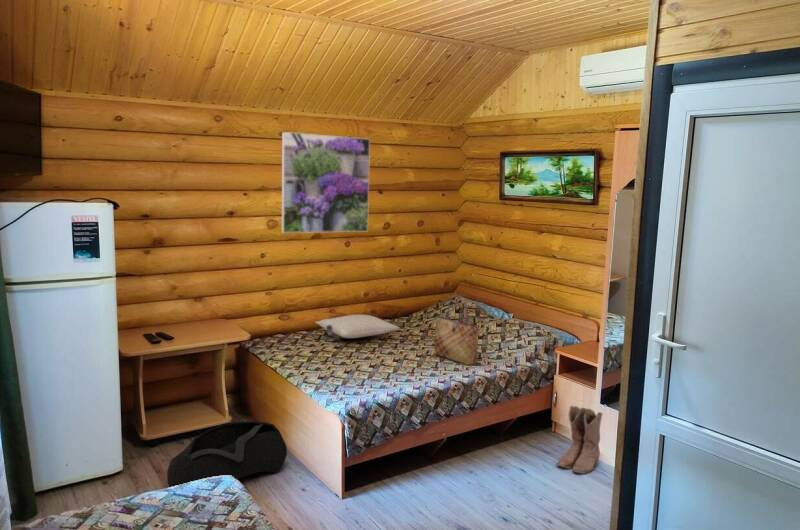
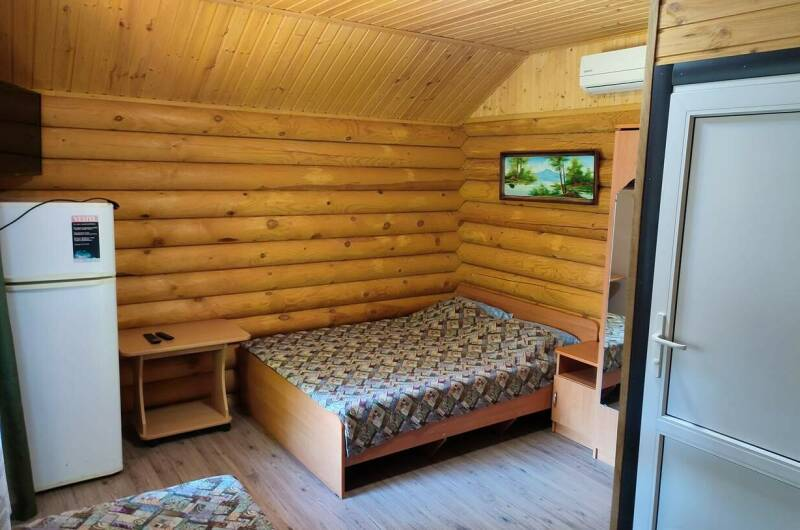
- tote bag (456, 327)
- bag (230, 455)
- boots (580, 437)
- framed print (327, 184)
- pillow (355, 327)
